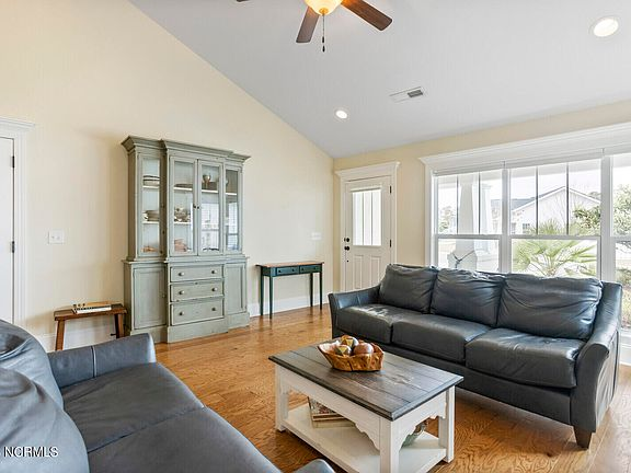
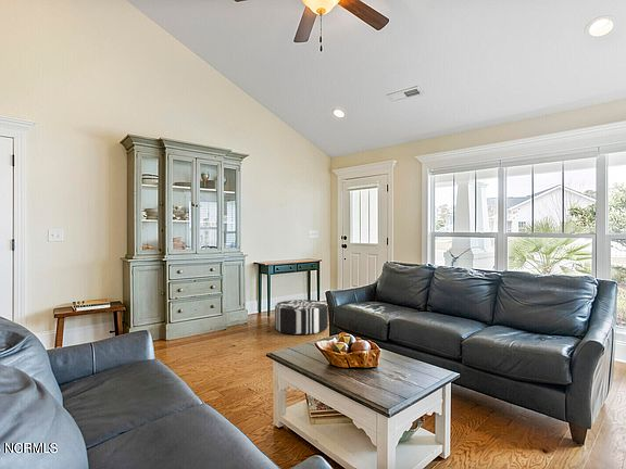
+ pouf (301, 316)
